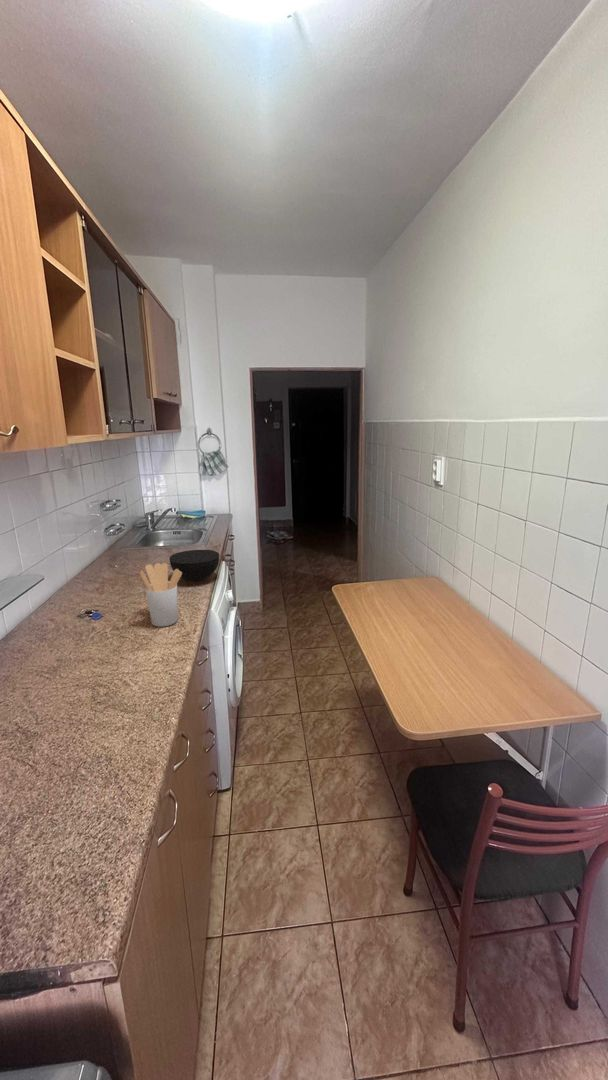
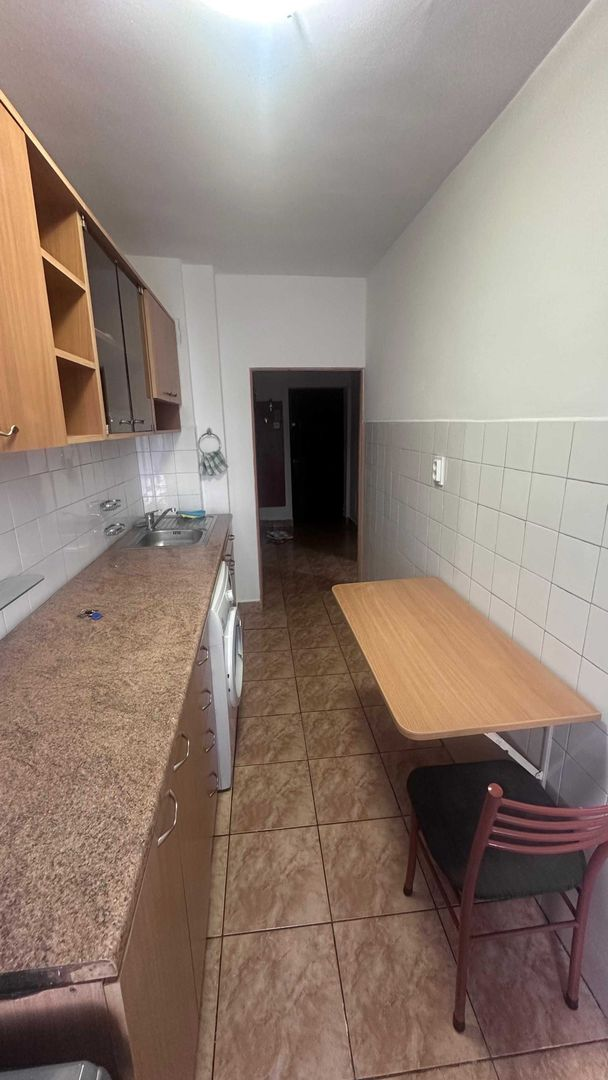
- utensil holder (160, 592)
- bowl (195, 567)
